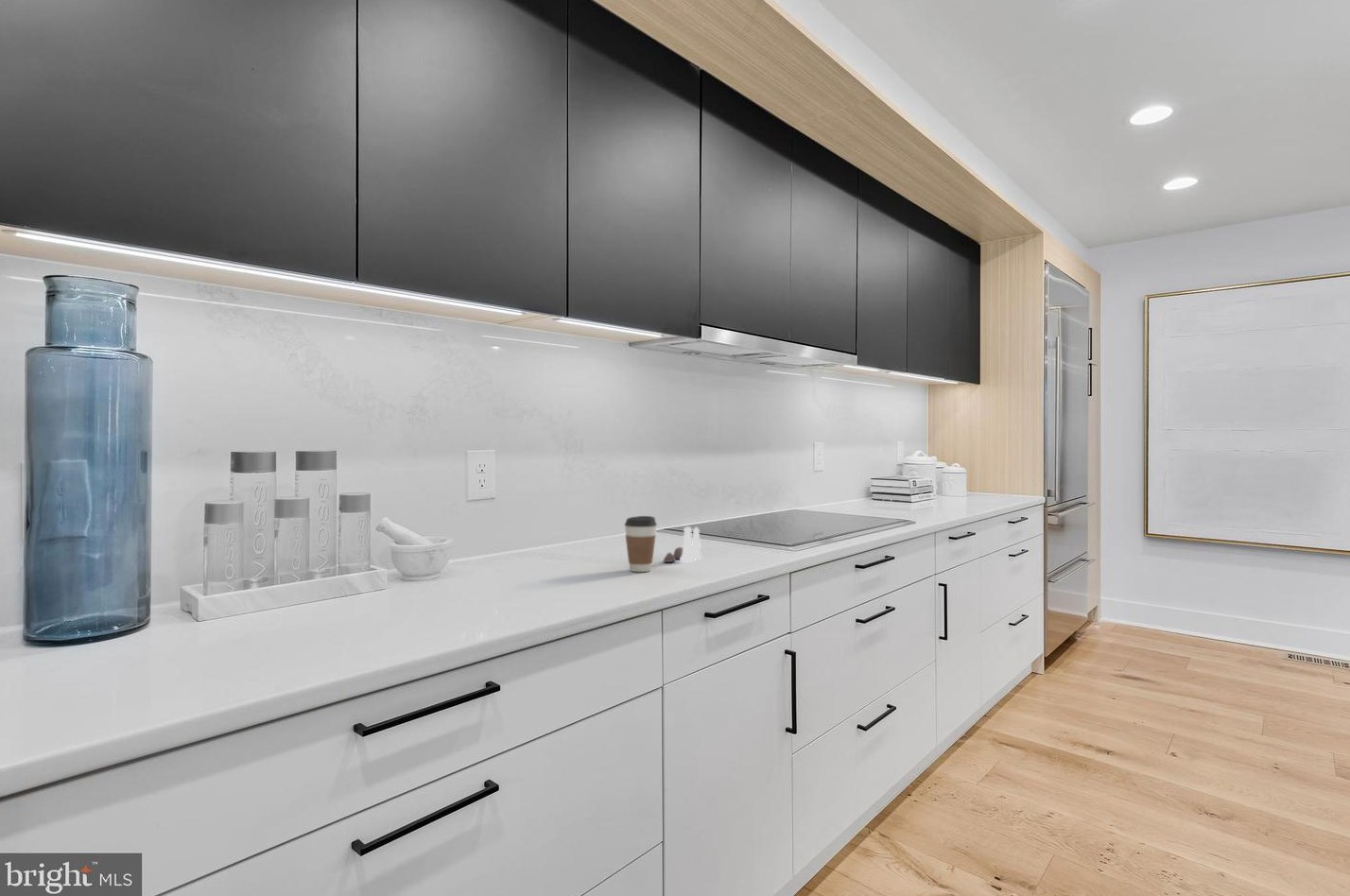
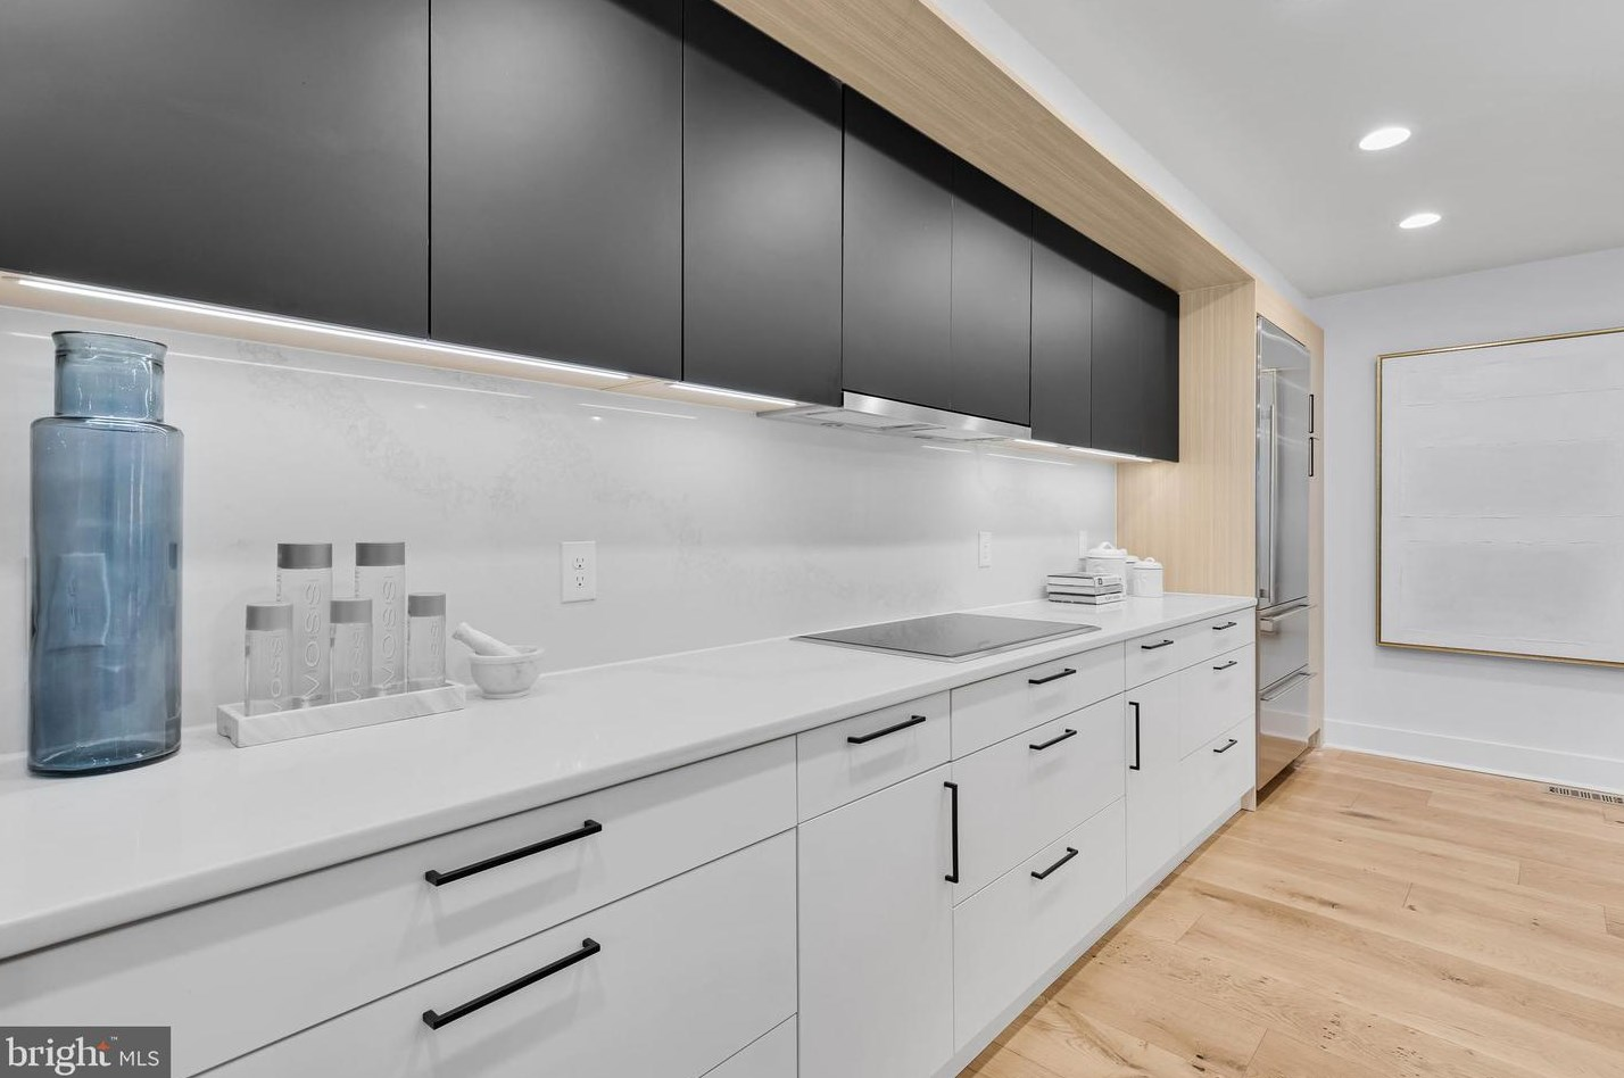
- salt and pepper shaker set (684, 543)
- coffee cup (640, 543)
